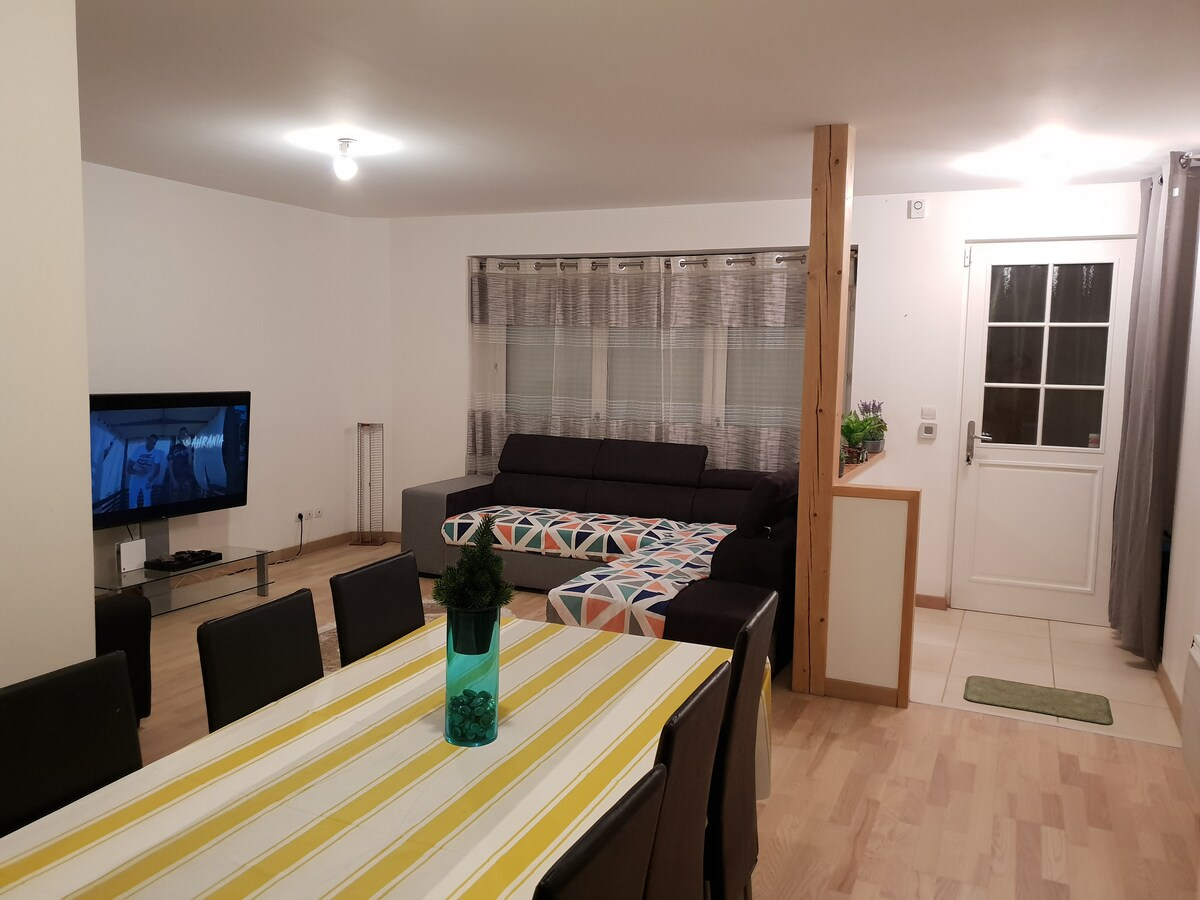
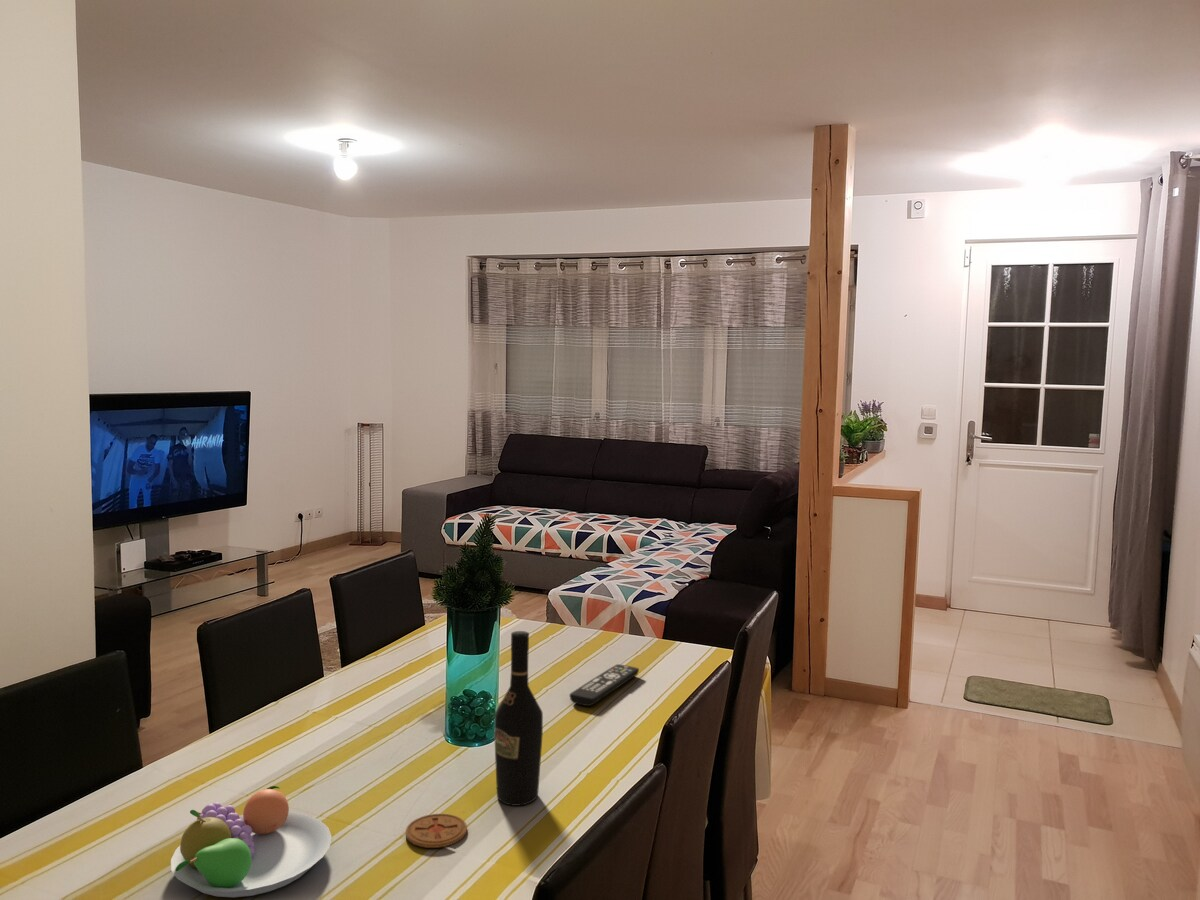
+ coaster (436, 830)
+ remote control (605, 684)
+ fruit bowl (247, 836)
+ wine bottle (518, 715)
